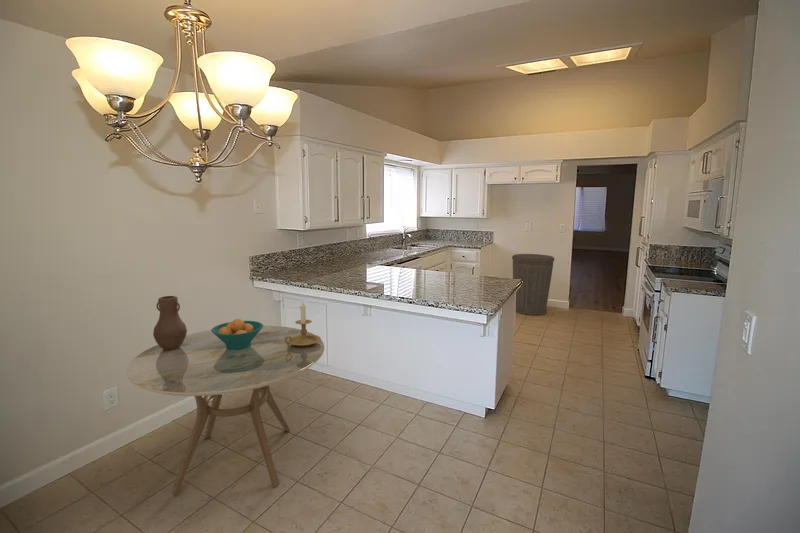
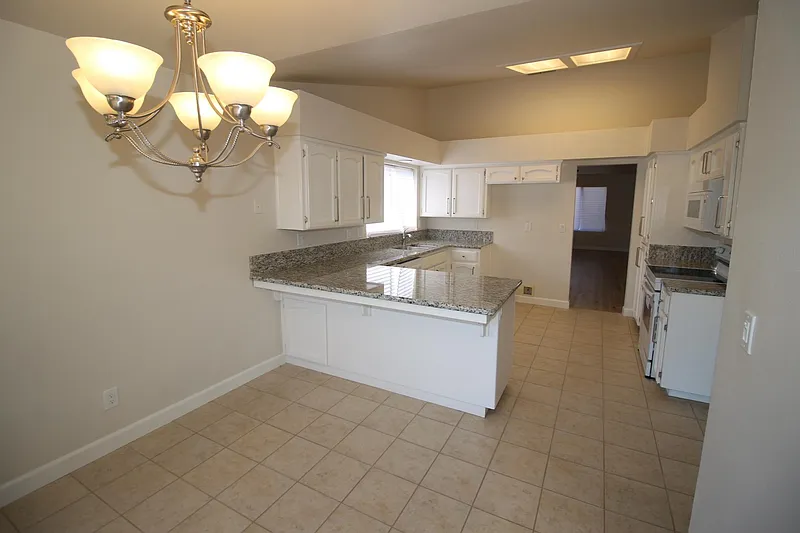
- trash can (531, 283)
- dining table (236, 408)
- fruit bowl (238, 331)
- vase (169, 322)
- candle holder (303, 323)
